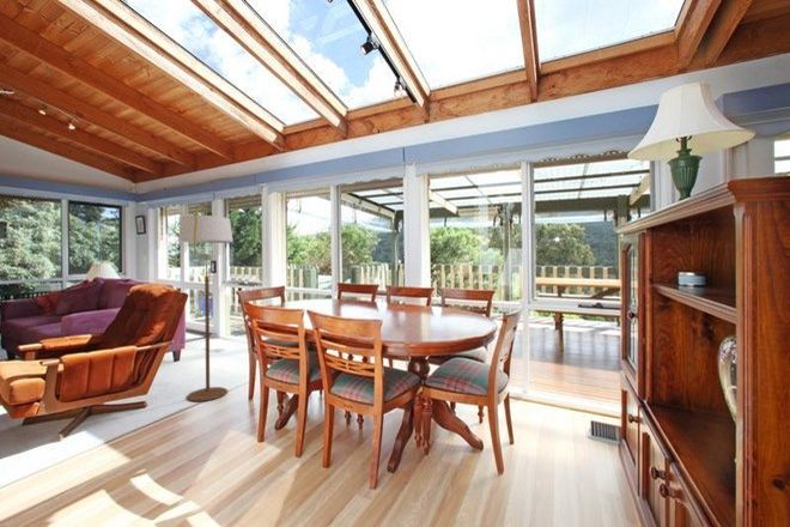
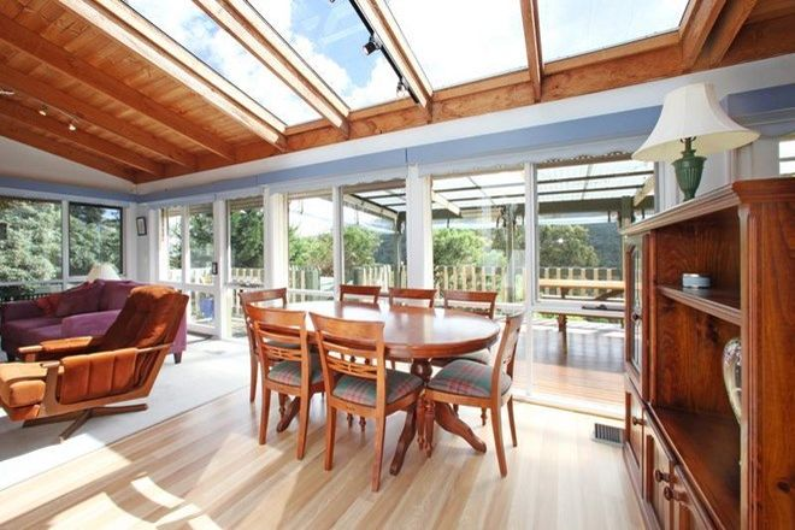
- floor lamp (205, 302)
